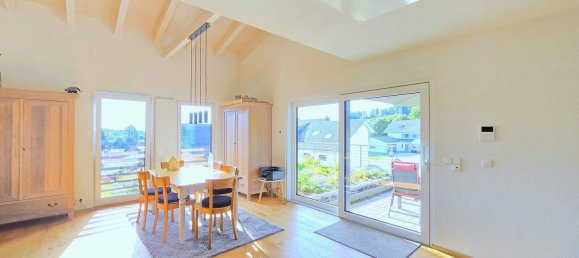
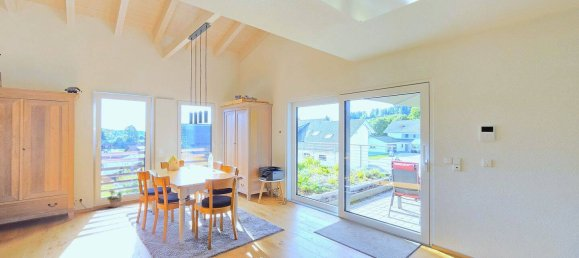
+ potted plant (115, 197)
